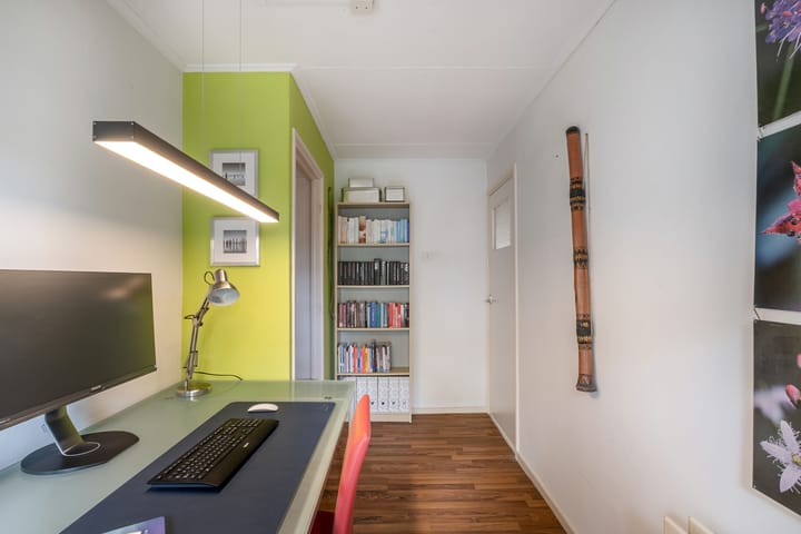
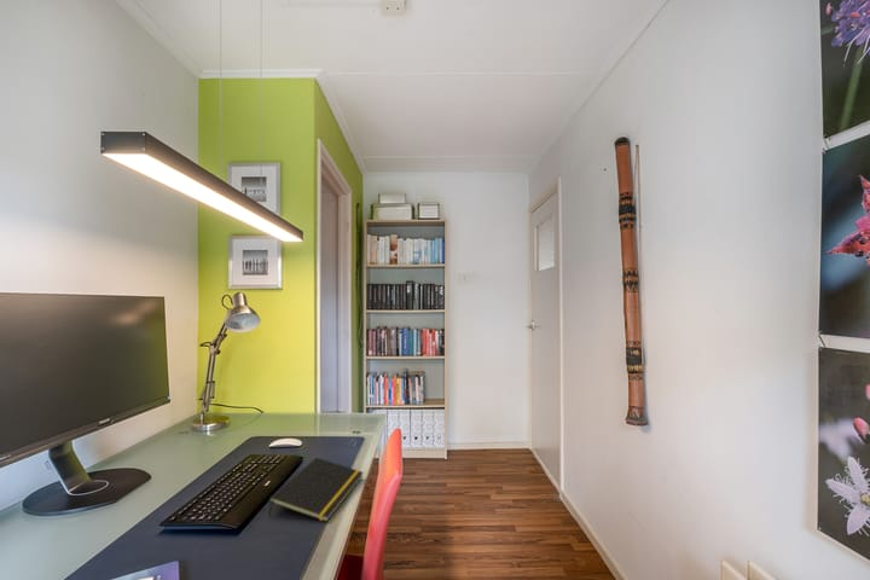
+ notepad (320, 486)
